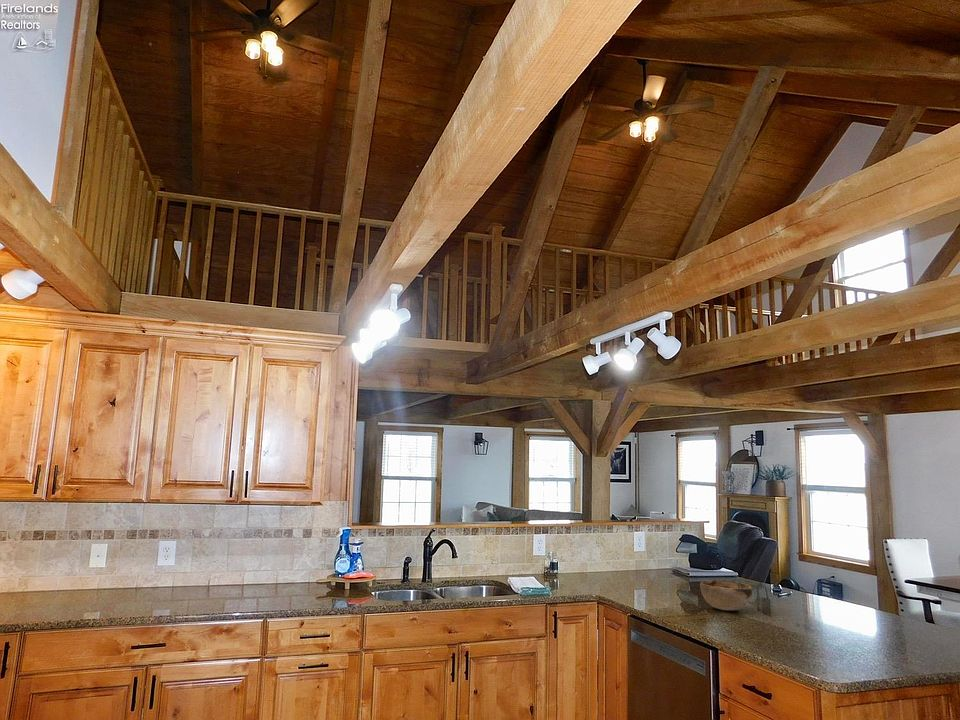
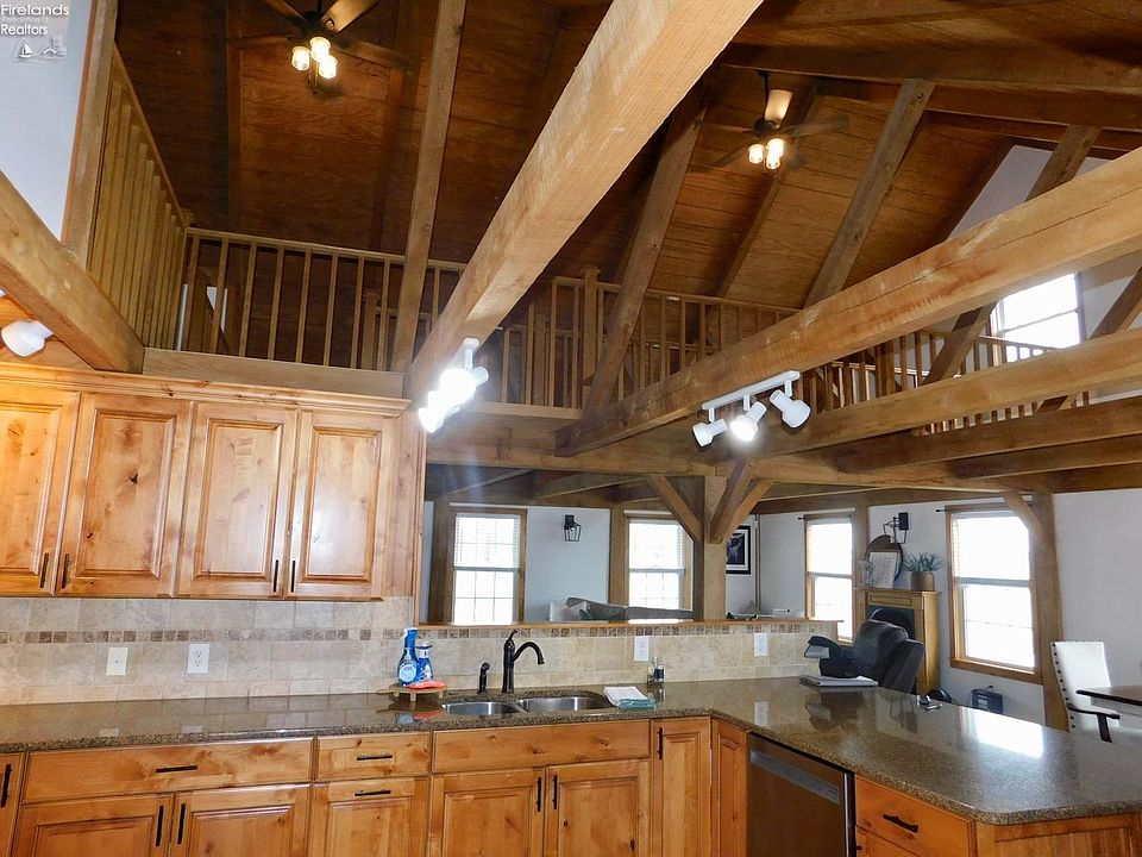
- decorative bowl (726, 596)
